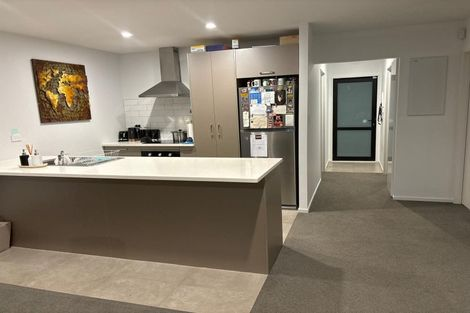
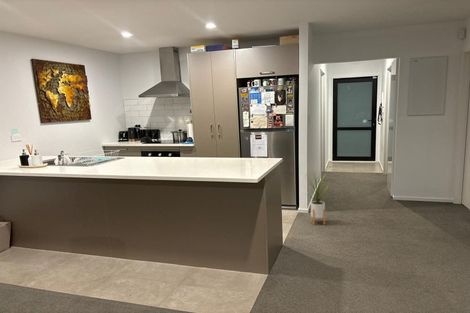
+ house plant (318, 197)
